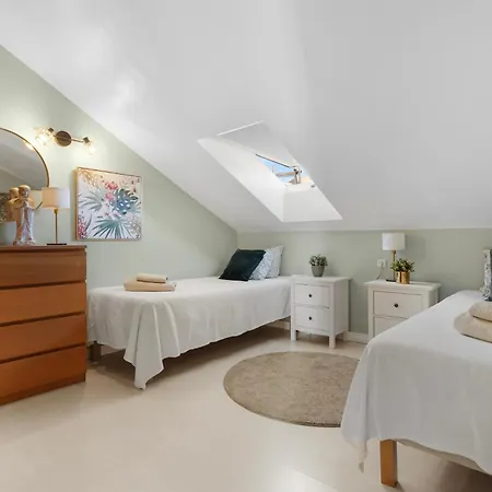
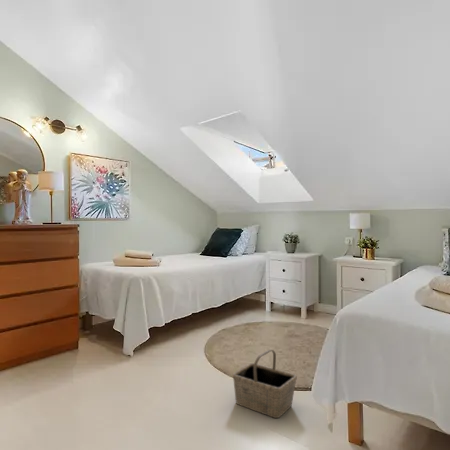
+ basket (264, 378)
